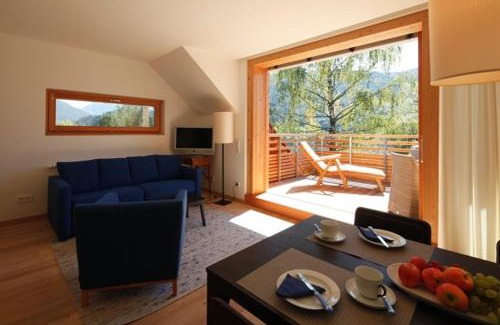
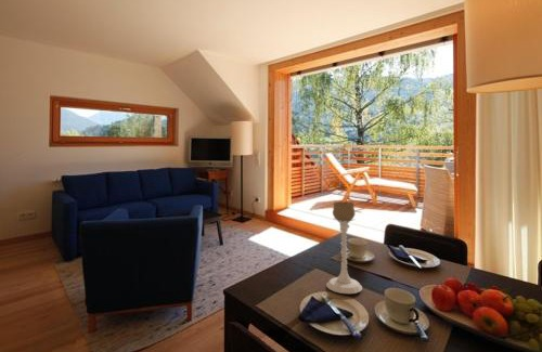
+ candle holder (344, 244)
